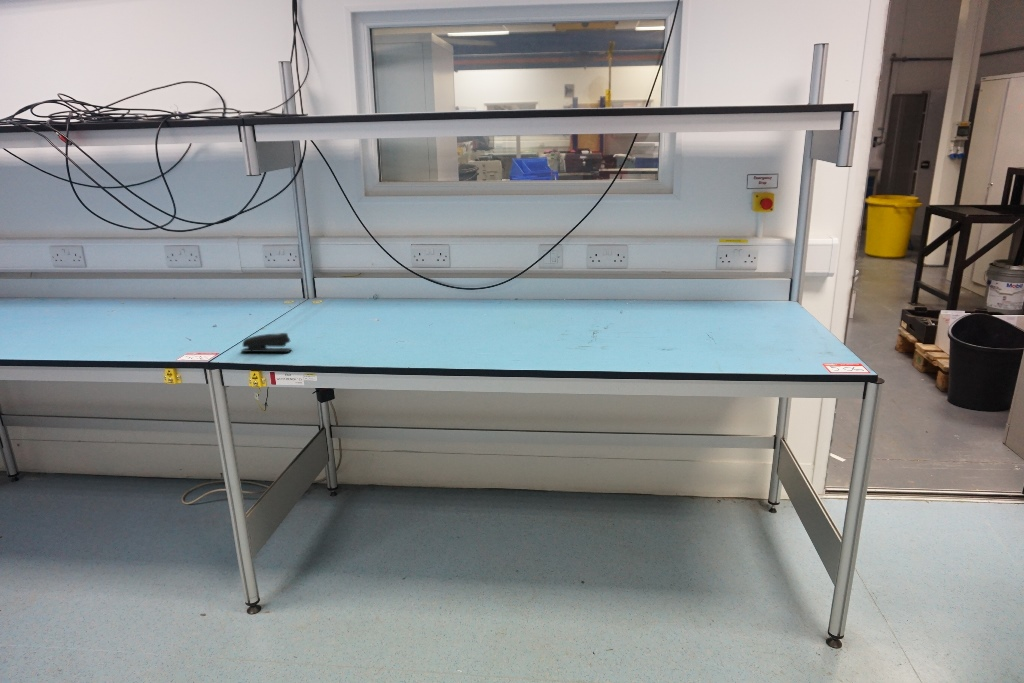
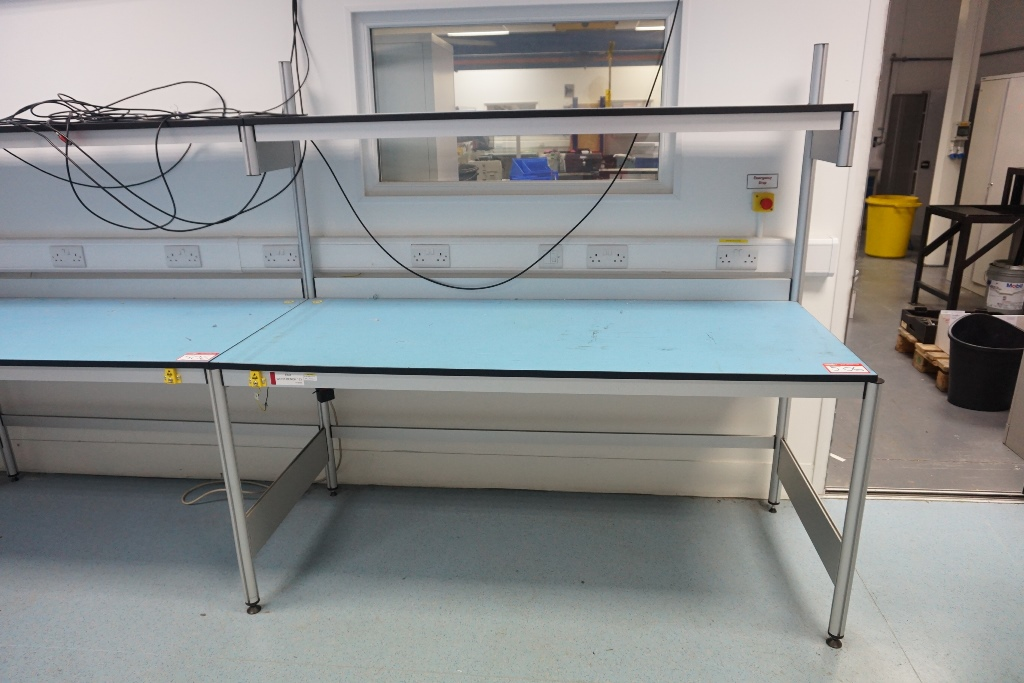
- stapler (265, 342)
